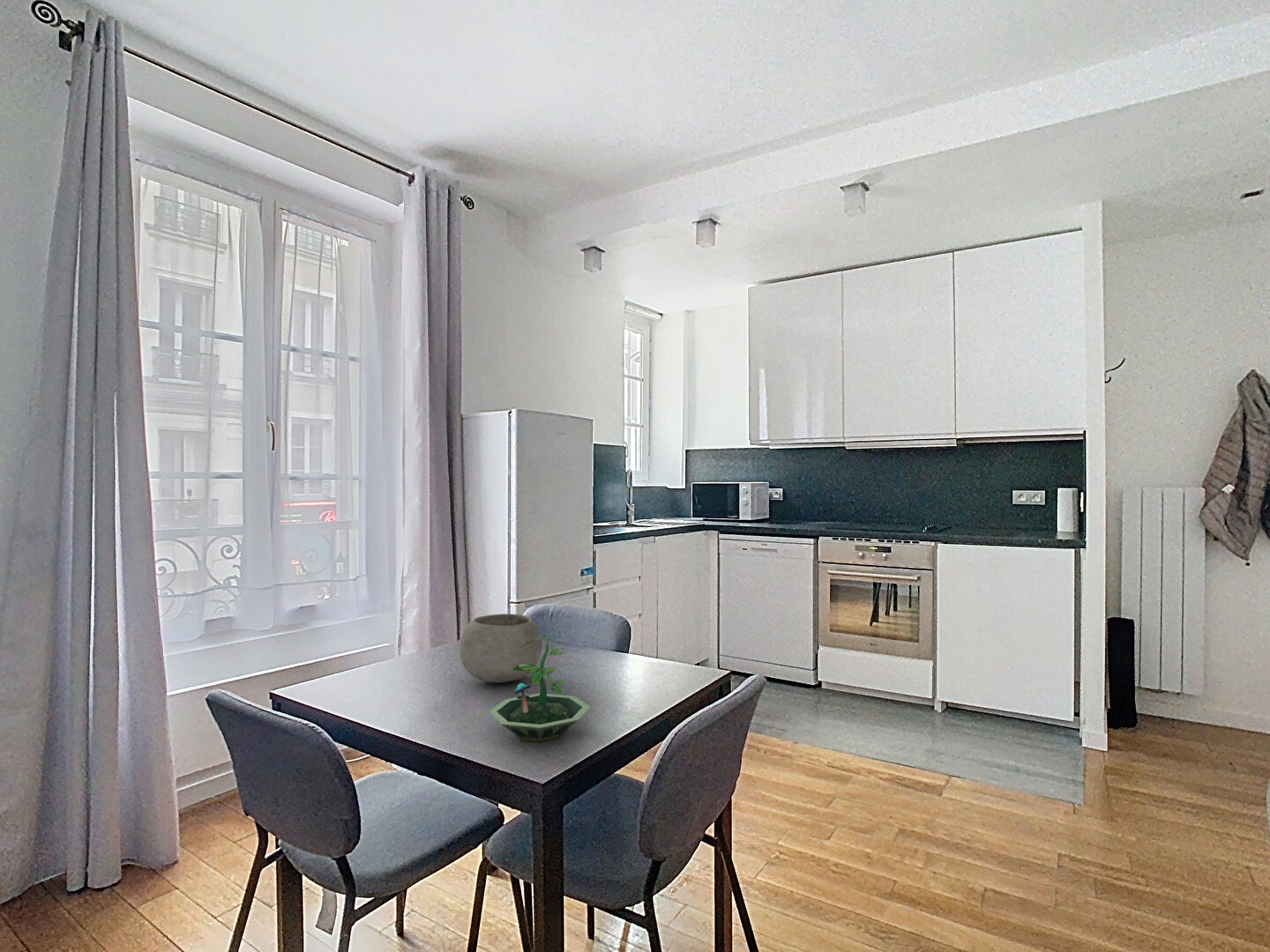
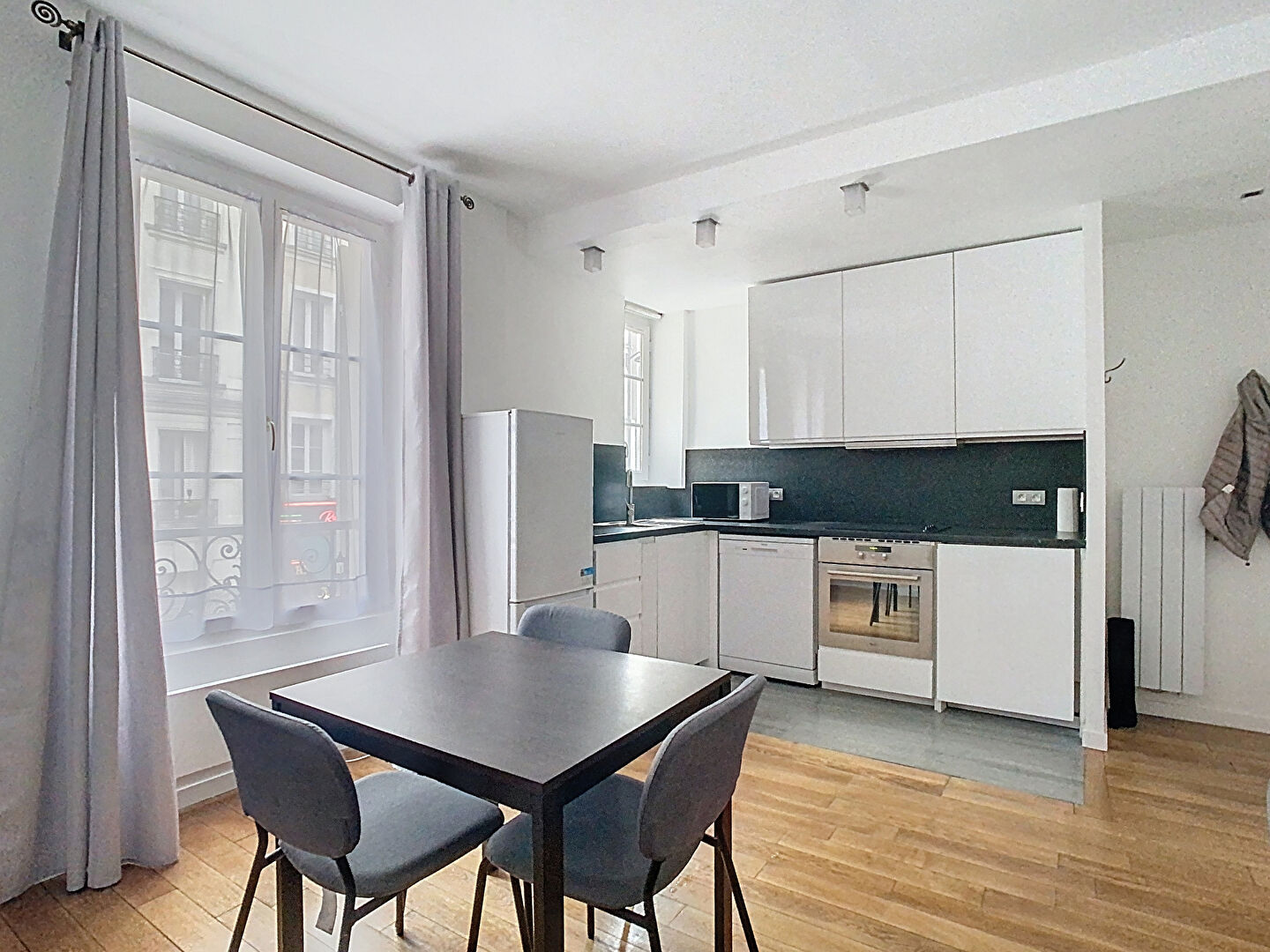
- bowl (501, 649)
- terrarium (542, 656)
